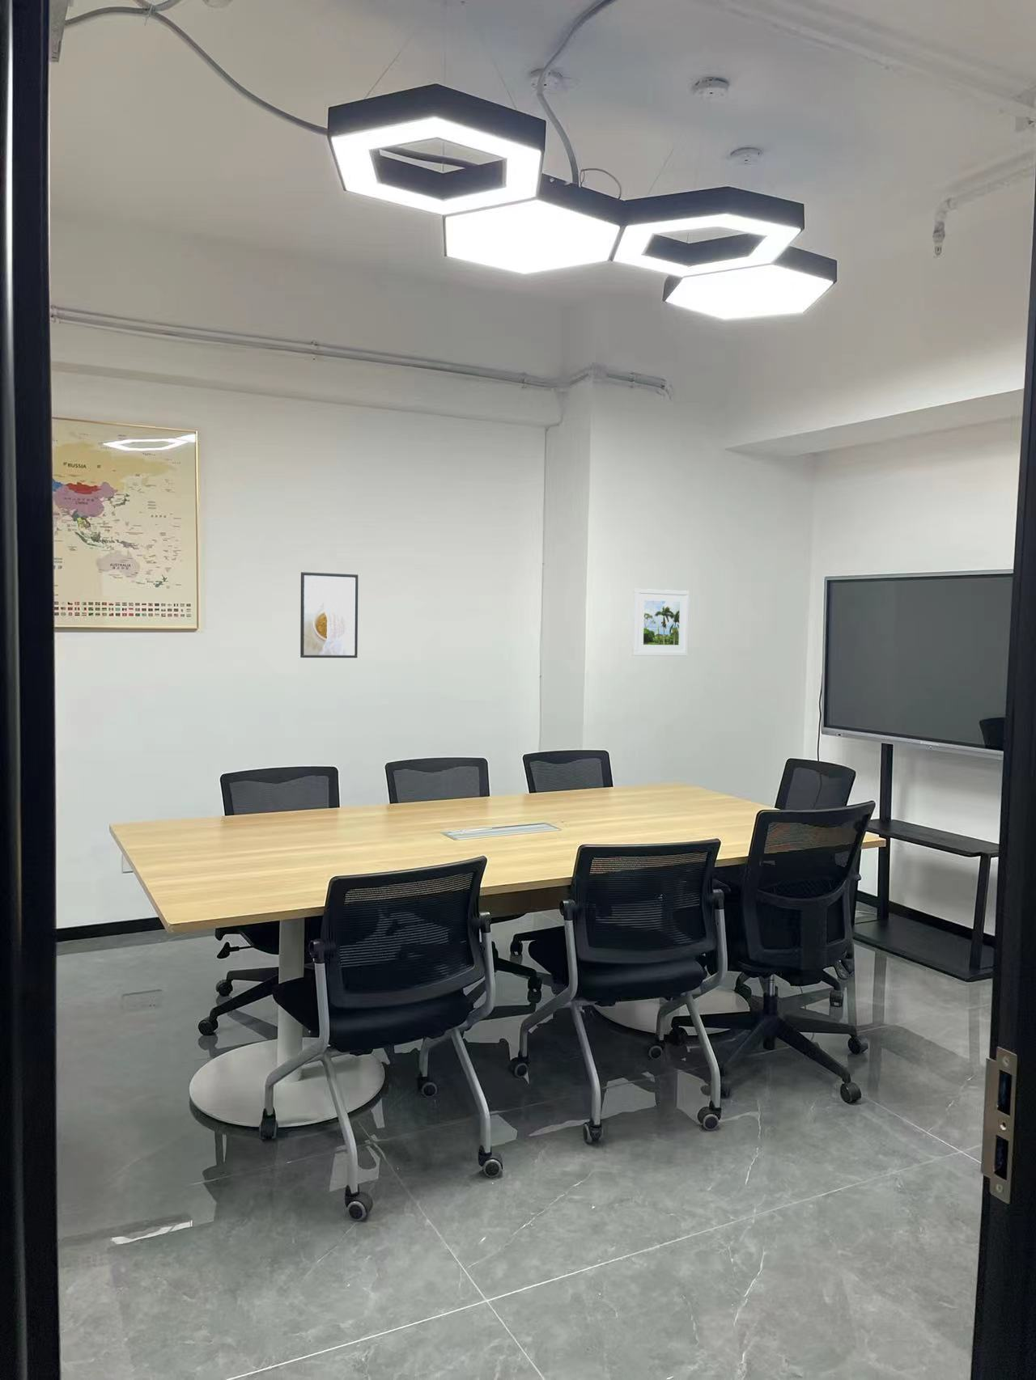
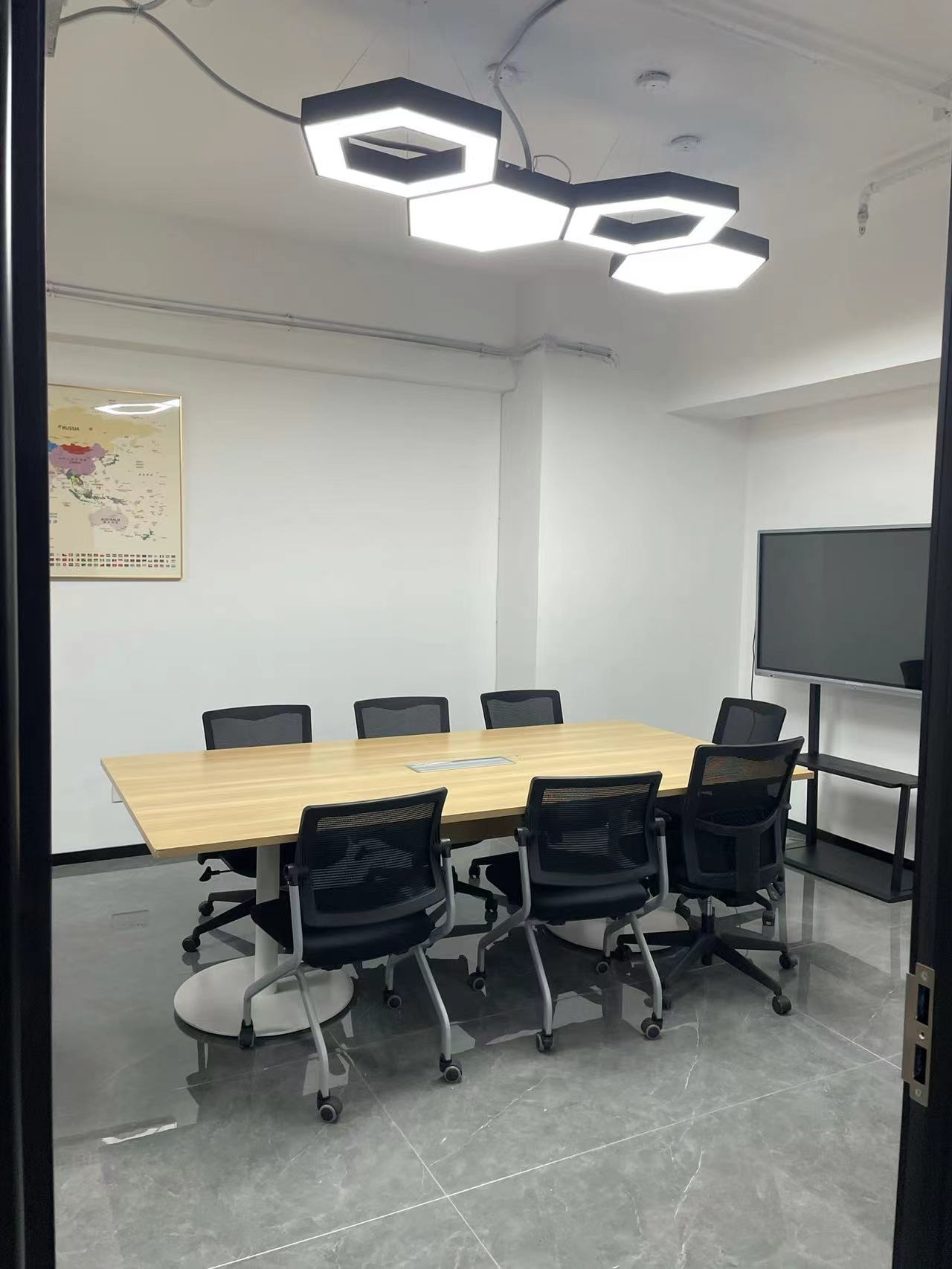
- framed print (661, 623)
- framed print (330, 616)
